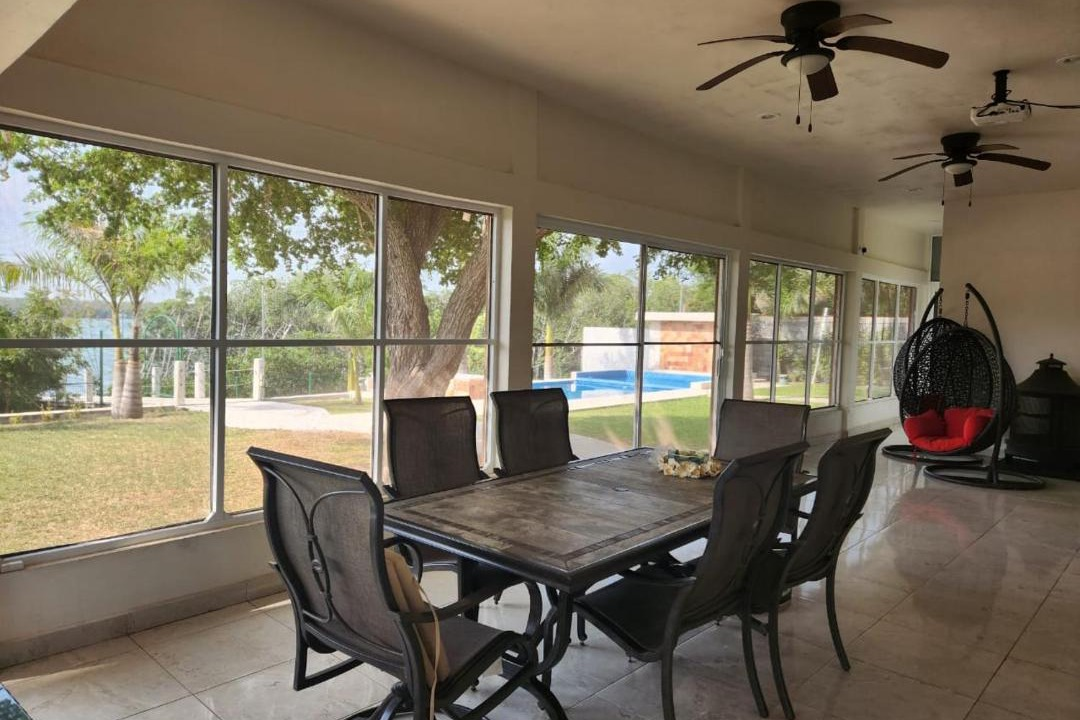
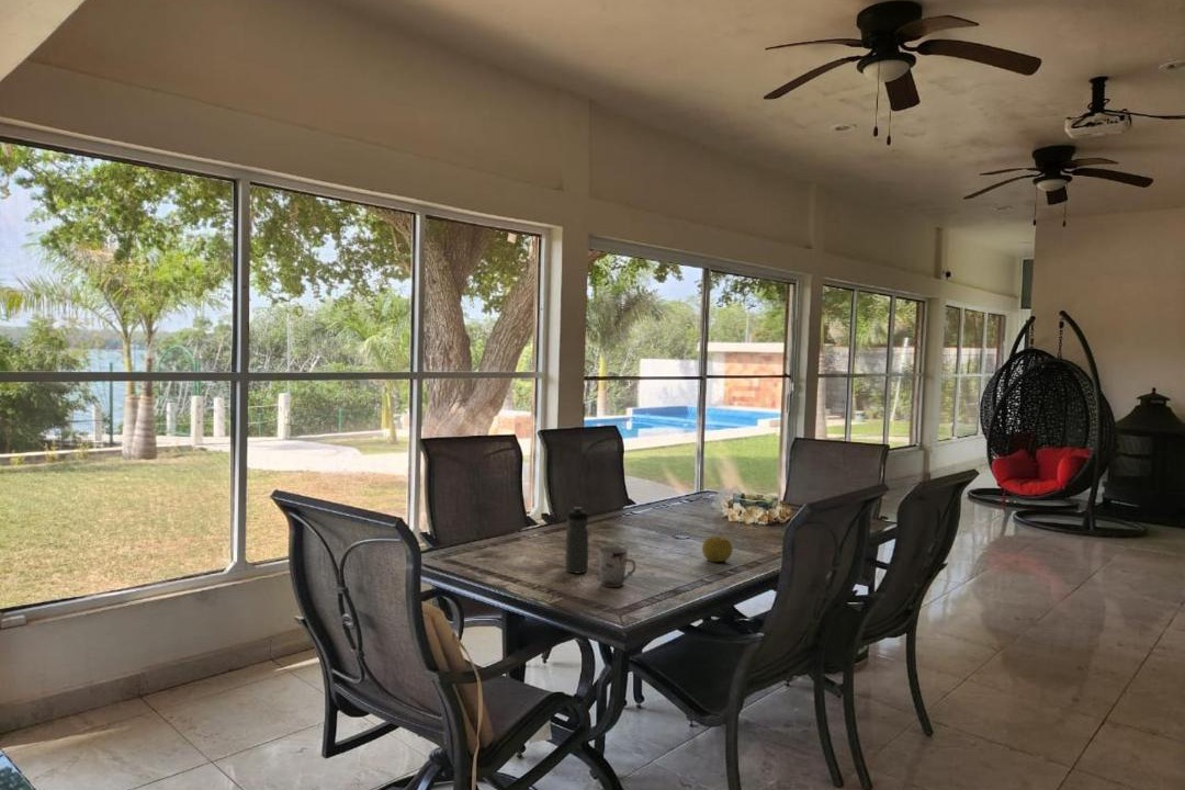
+ cup (617, 567)
+ fruit (716, 549)
+ water bottle (577, 539)
